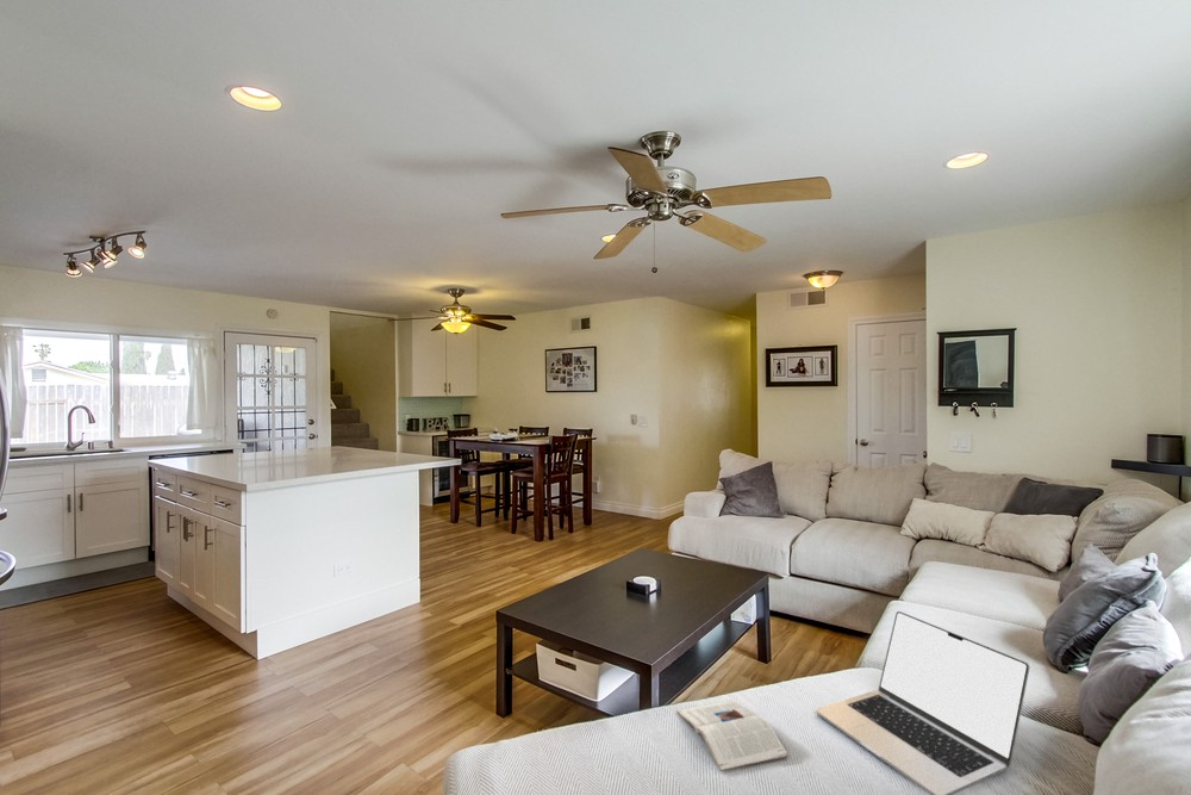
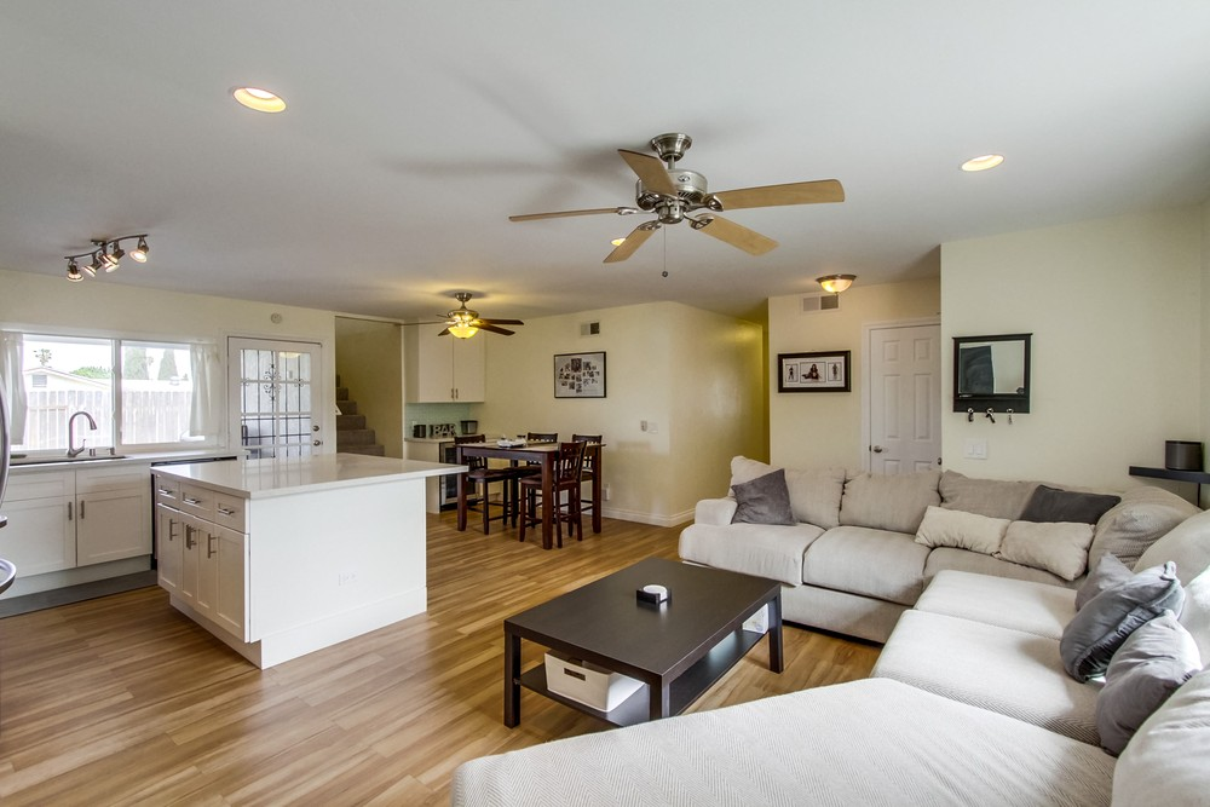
- magazine (728, 725)
- laptop (915, 690)
